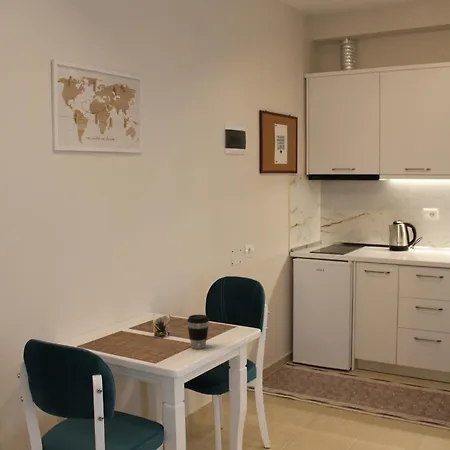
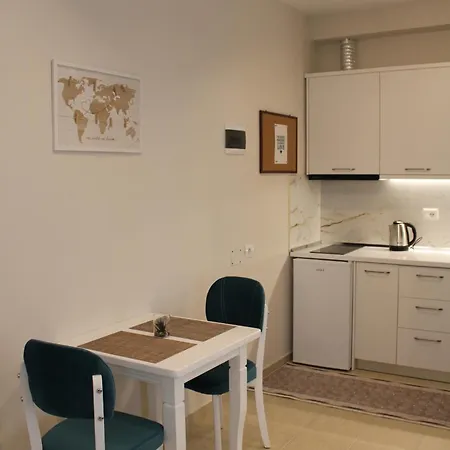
- coffee cup (198, 331)
